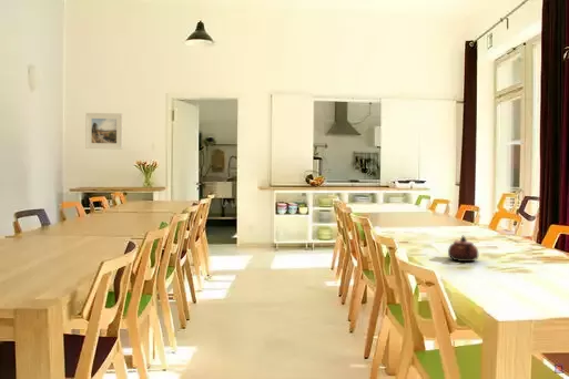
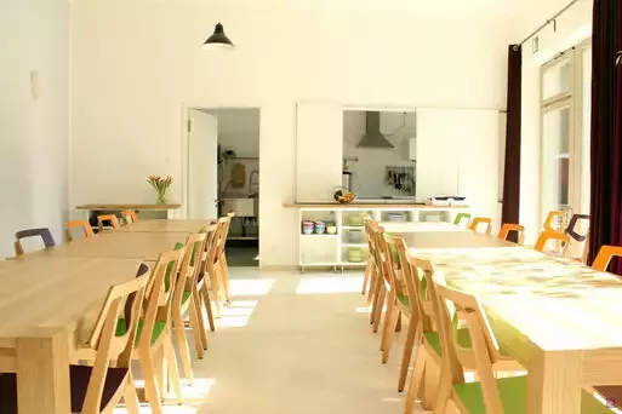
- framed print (103, 131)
- teapot (463, 247)
